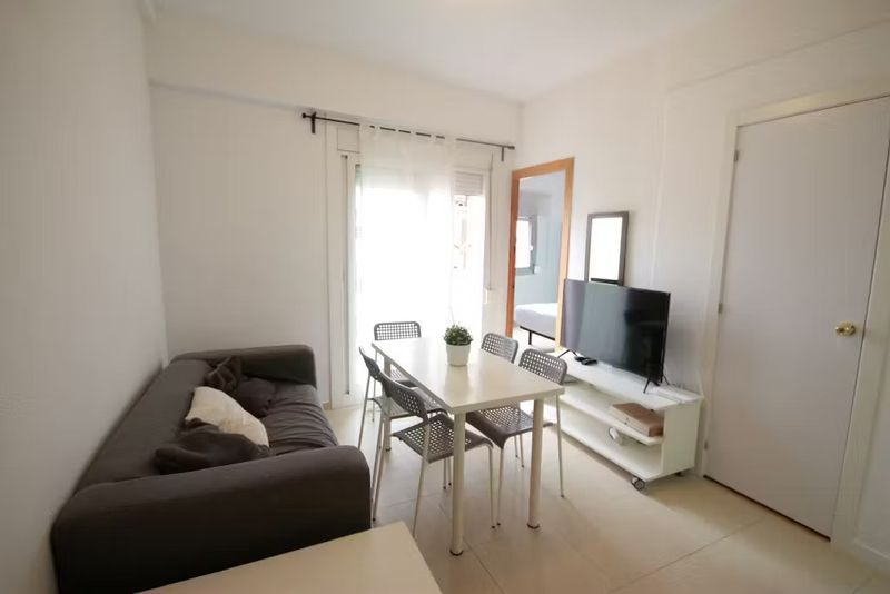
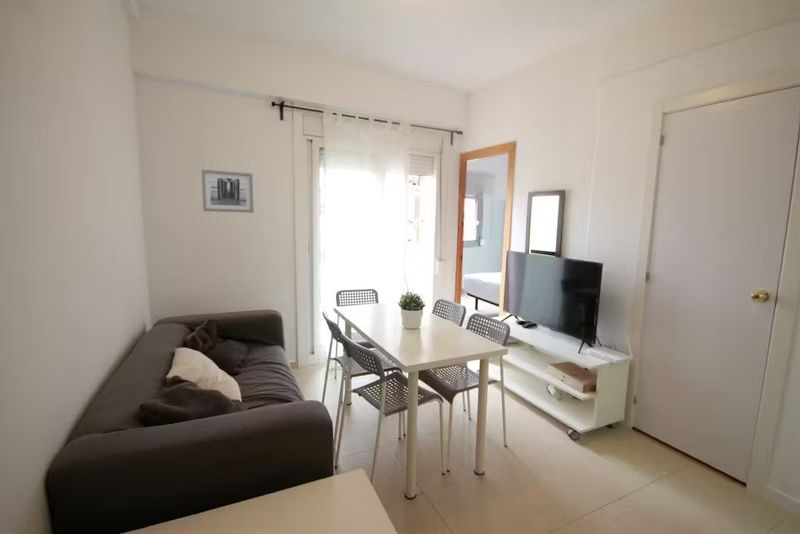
+ wall art (228, 191)
